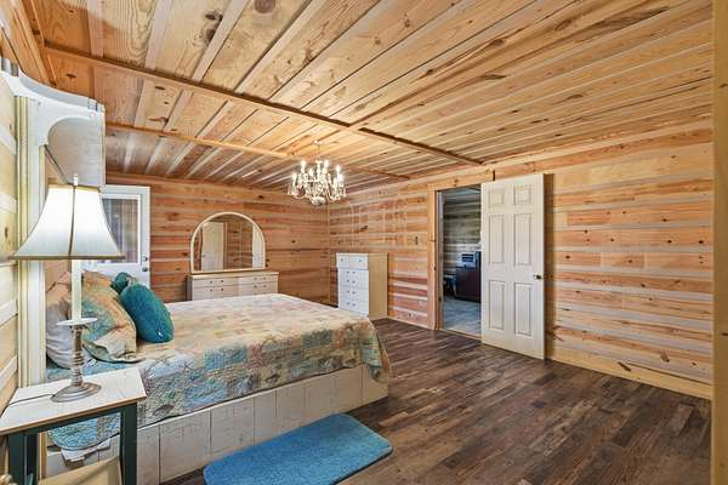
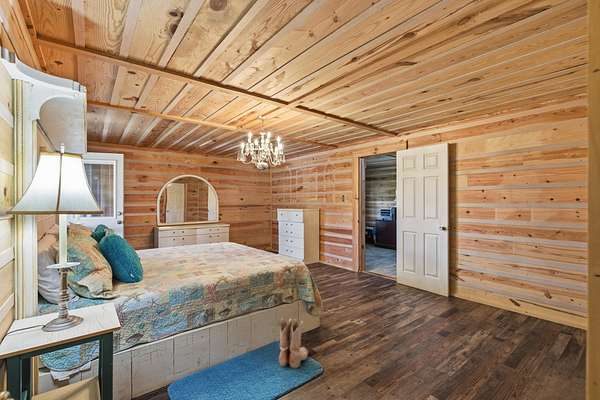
+ boots (293, 337)
